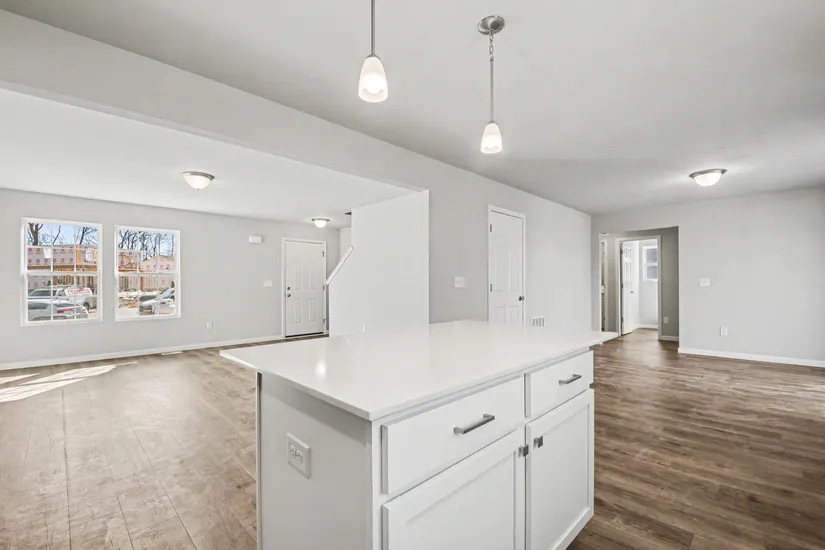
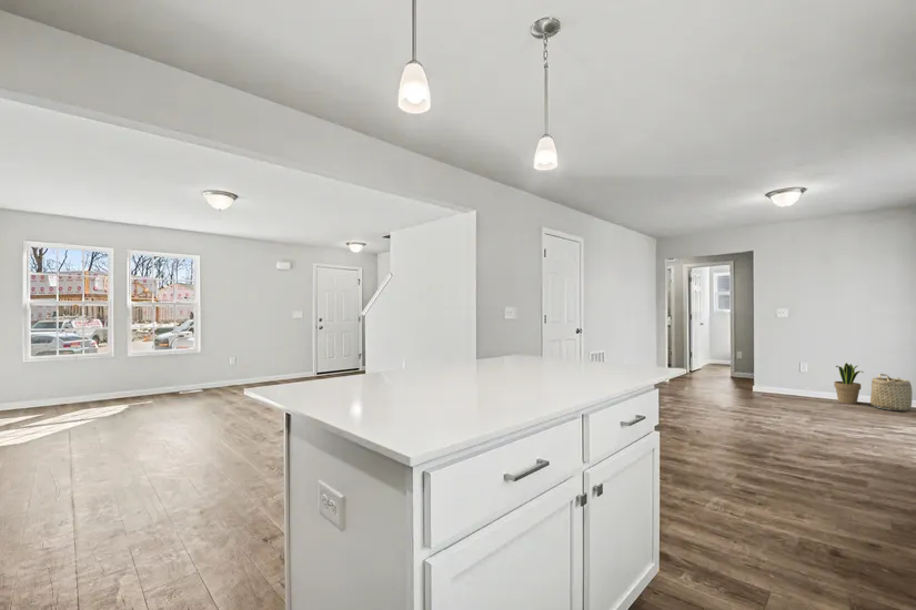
+ basket (890, 392)
+ potted plant (848, 383)
